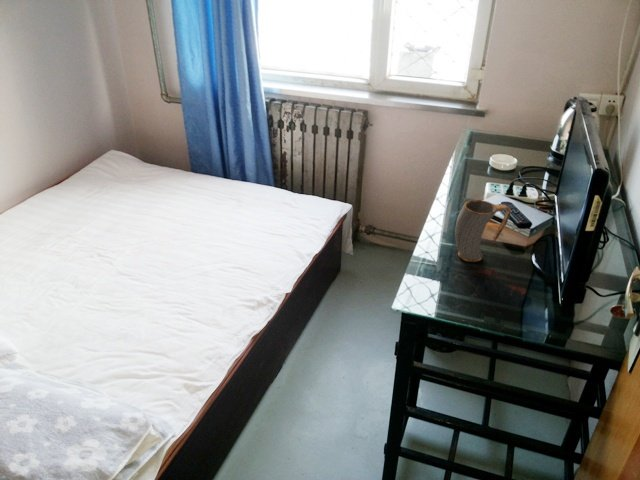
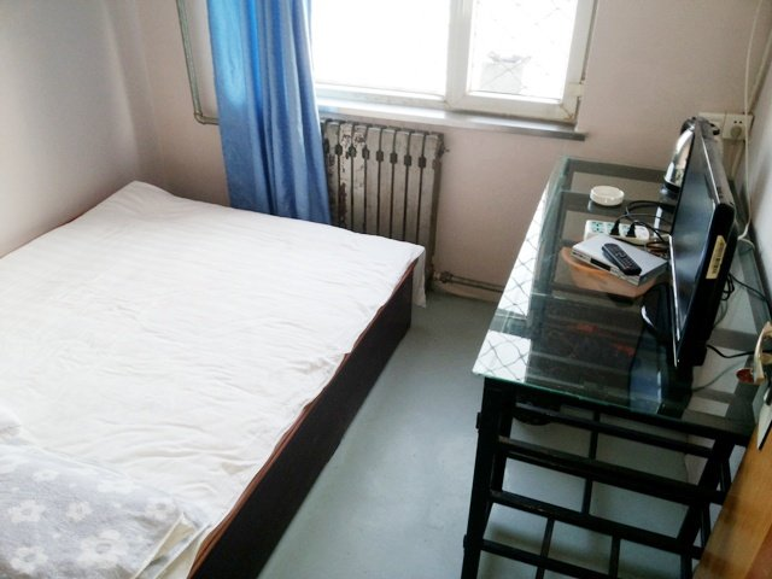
- mug (480, 231)
